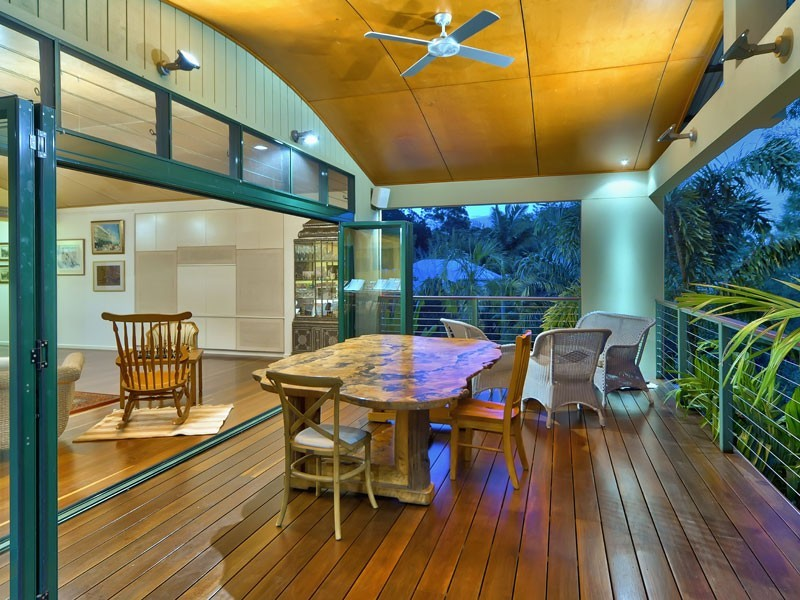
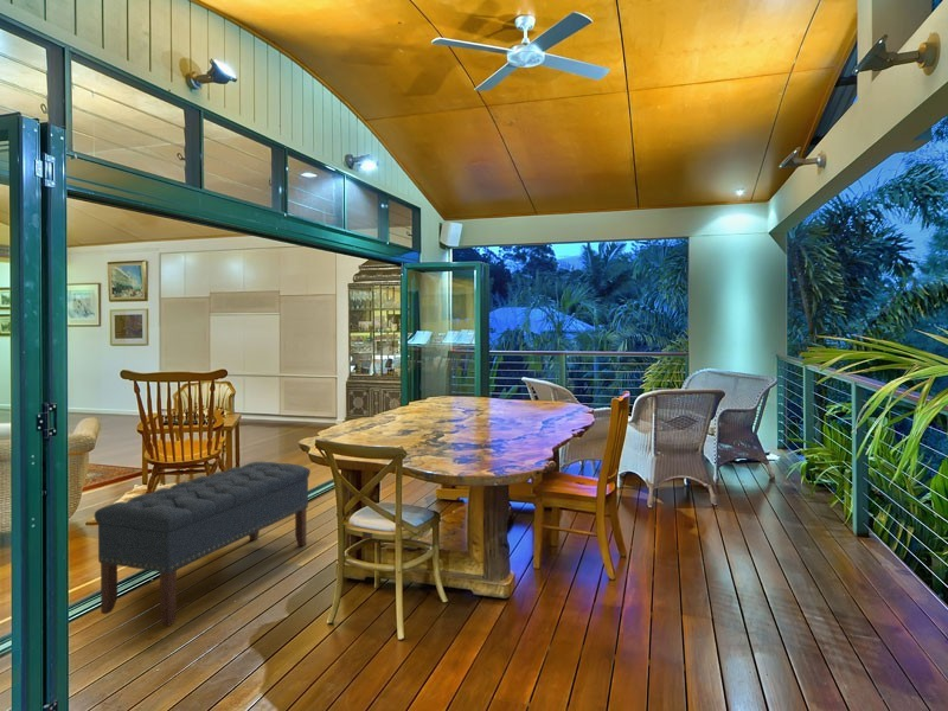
+ bench (218, 527)
